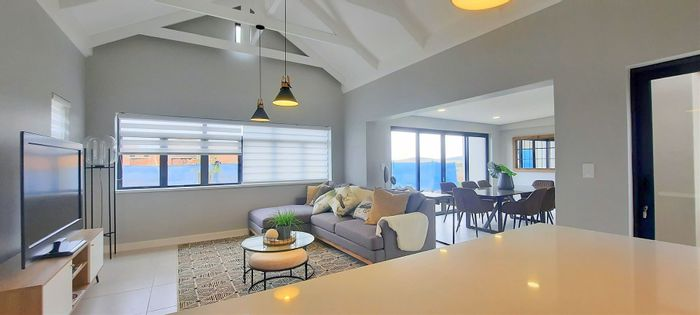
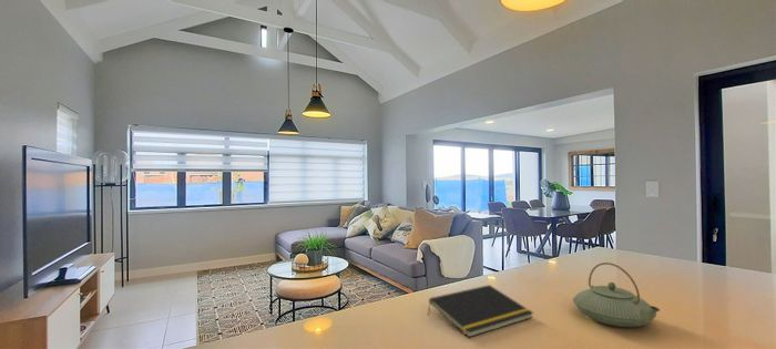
+ teapot (616, 291)
+ notepad (480, 307)
